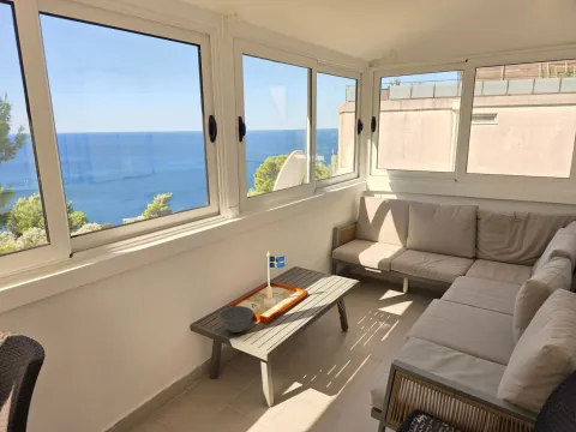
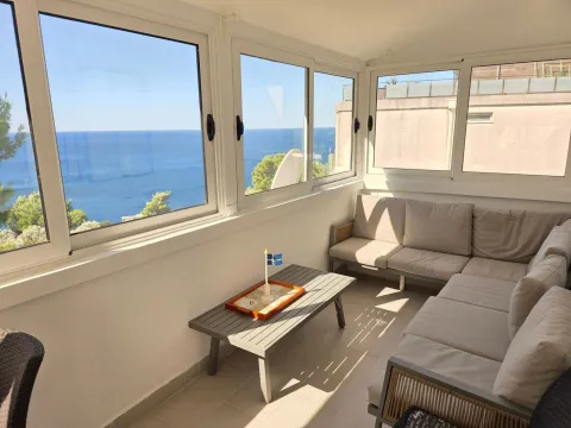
- bowl (236, 322)
